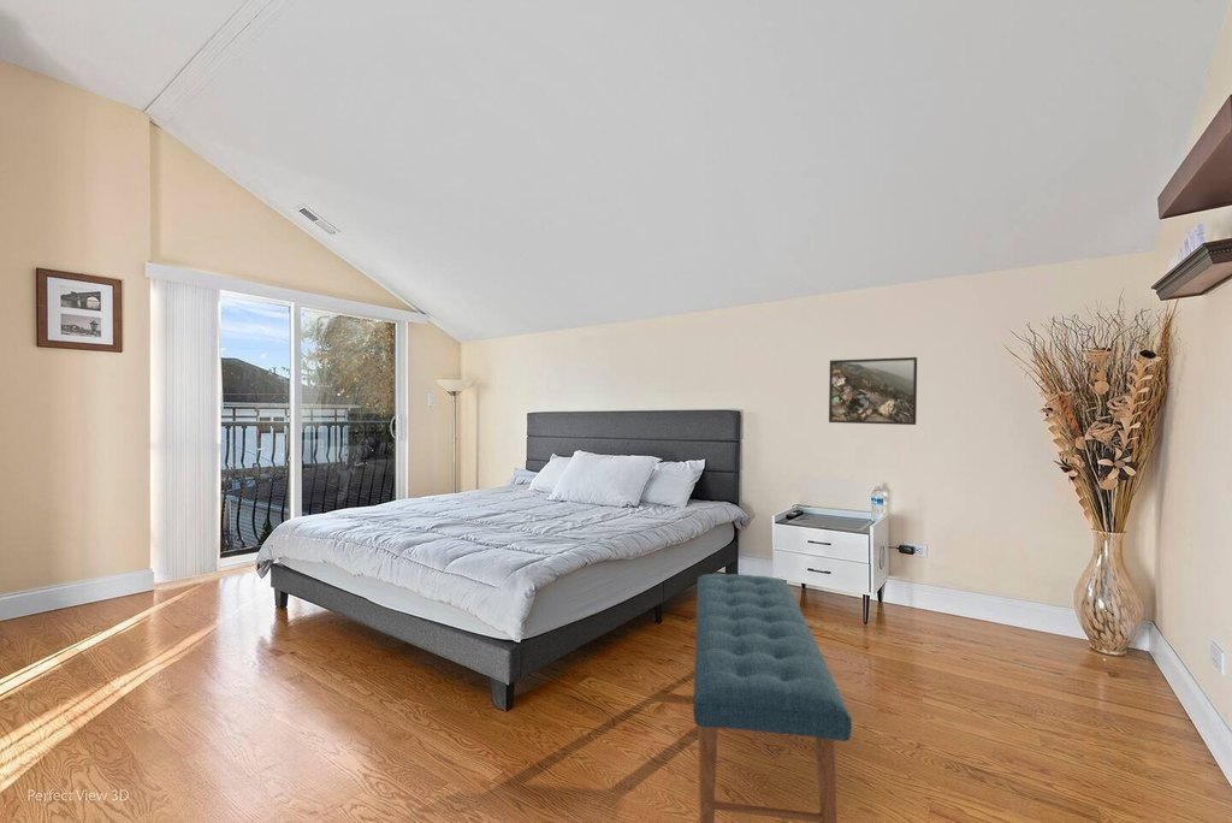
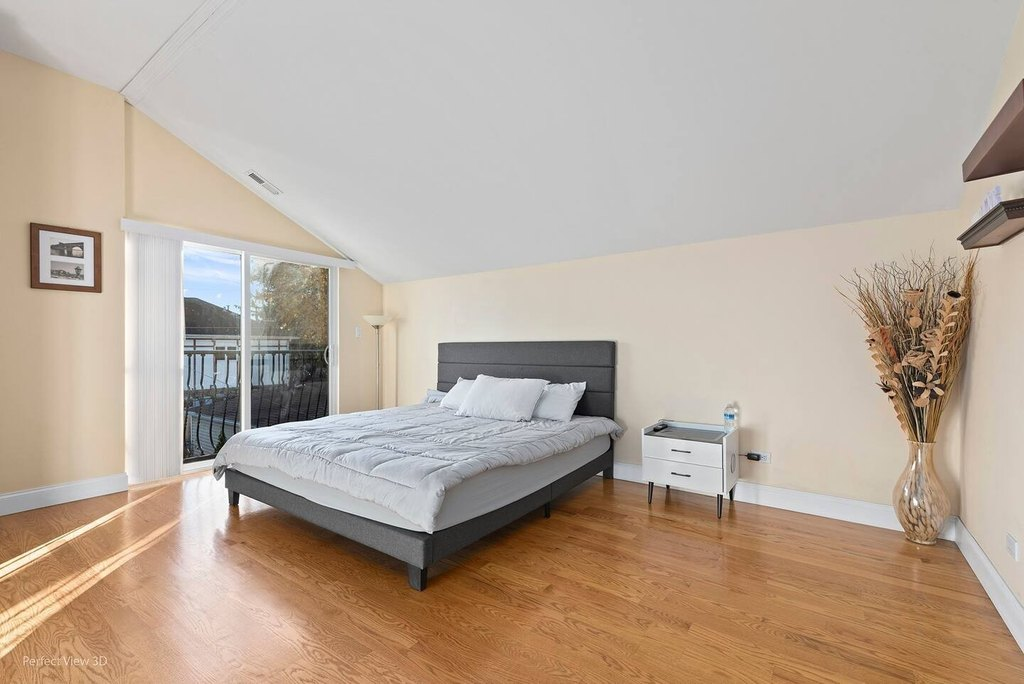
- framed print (871, 391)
- bench (752, 674)
